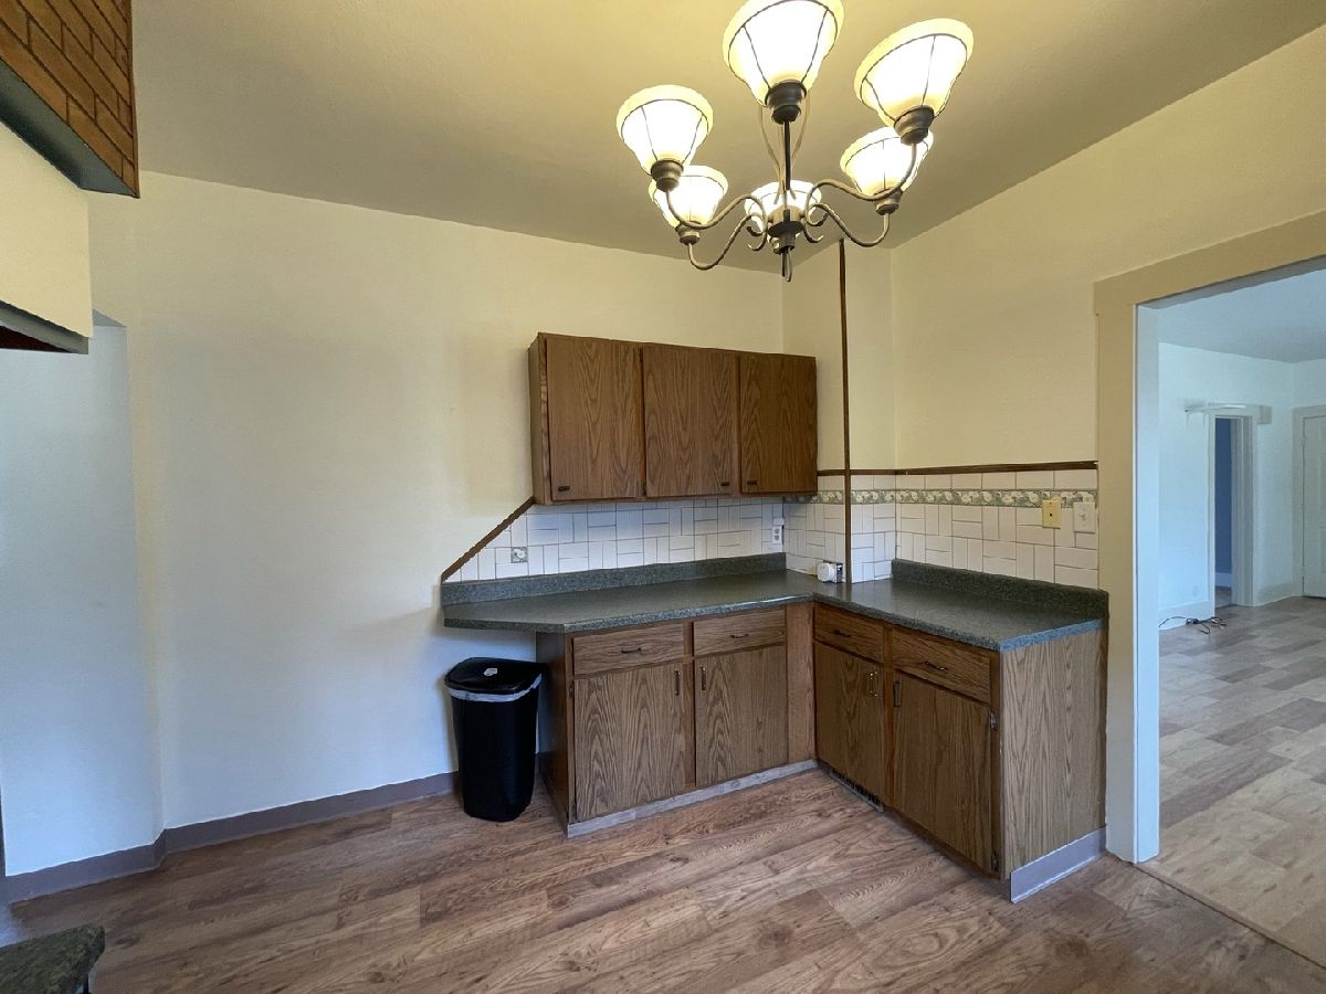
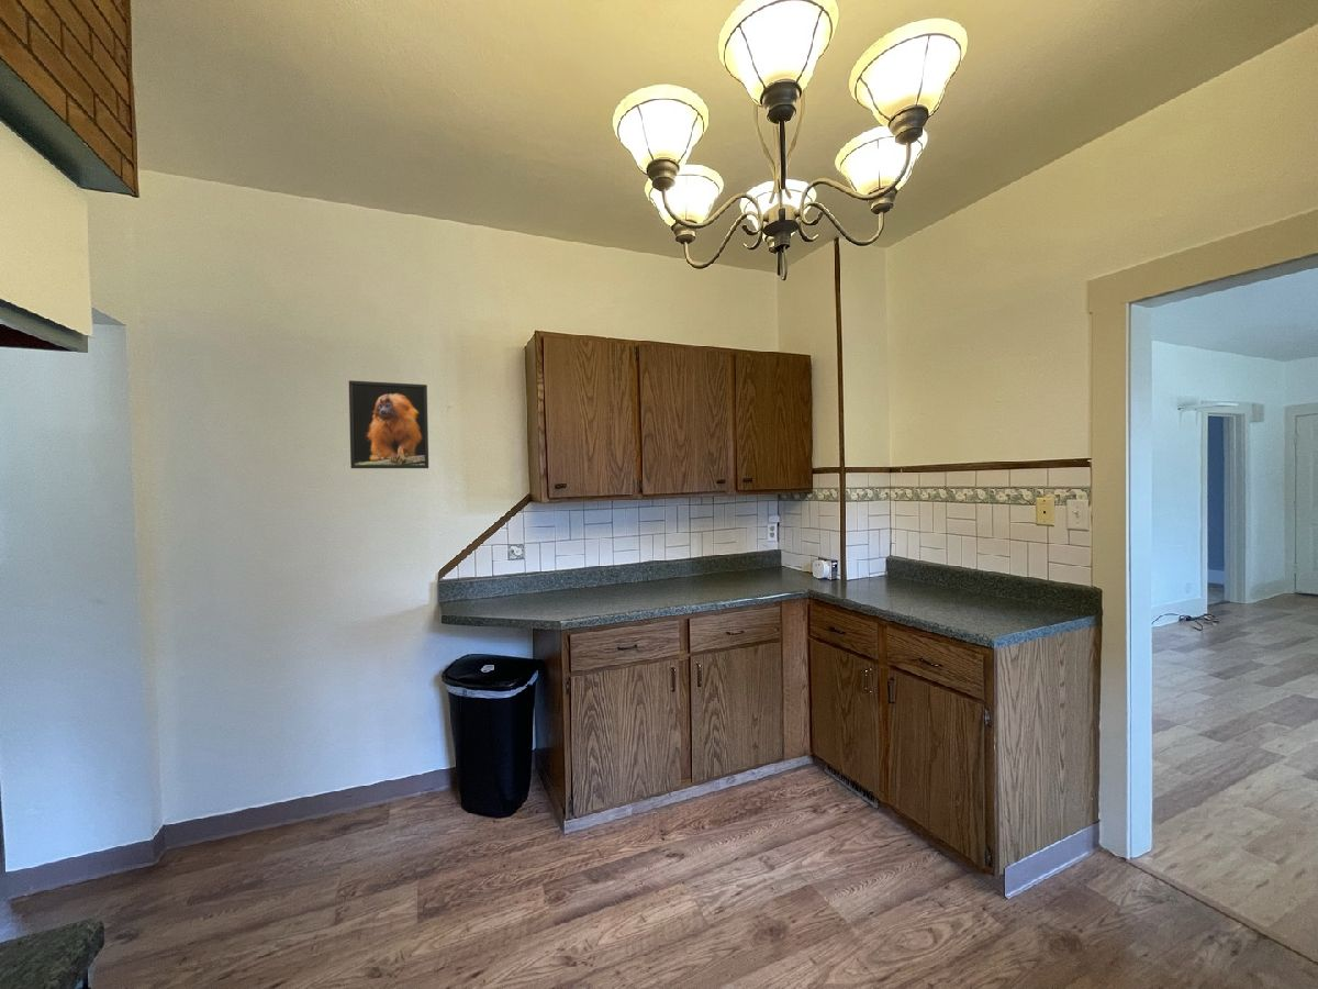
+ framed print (390, 425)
